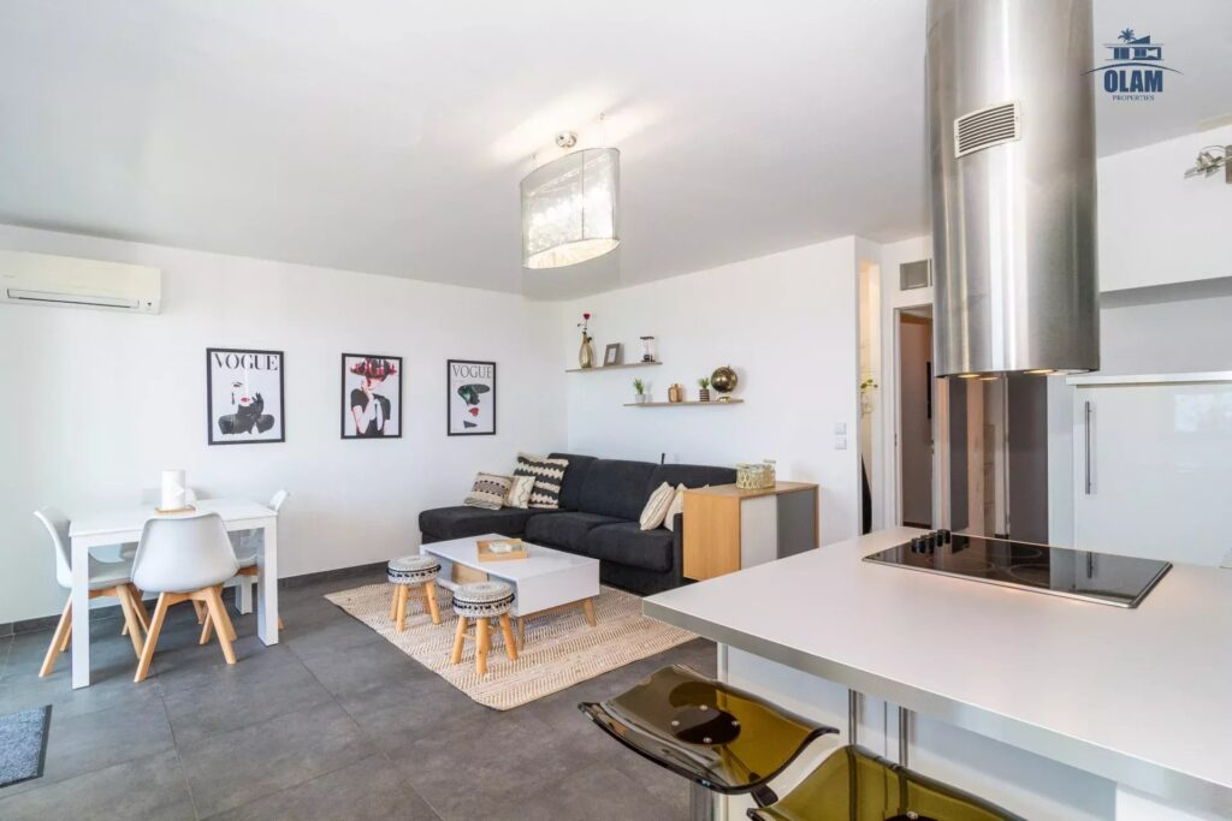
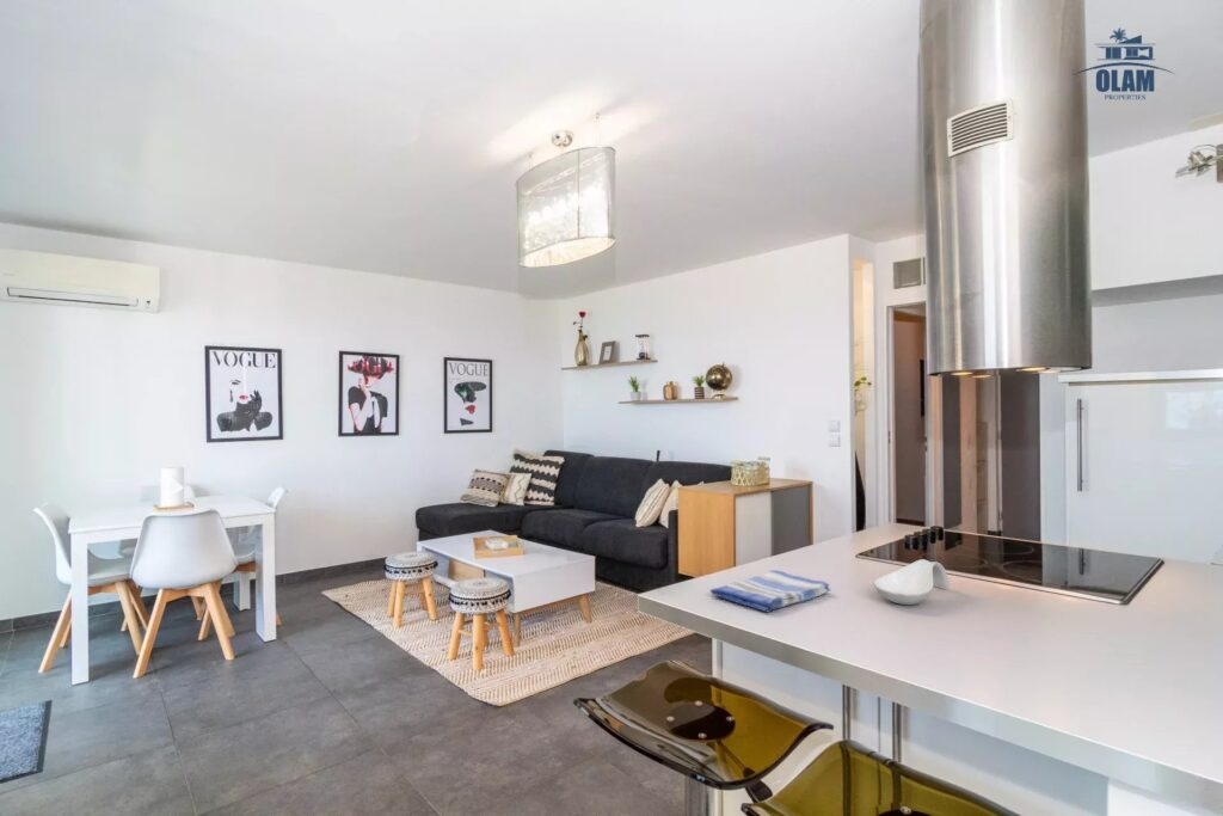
+ spoon rest (915, 579)
+ dish towel (770, 588)
